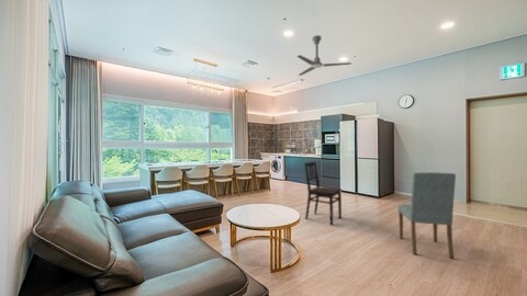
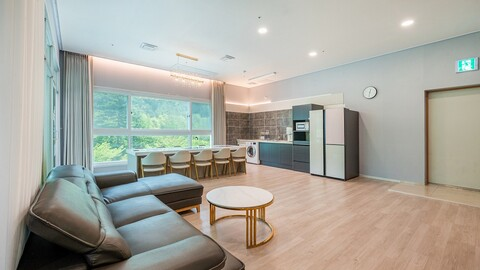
- ceiling fan (317, 50)
- dining chair (323, 190)
- dining chair (425, 208)
